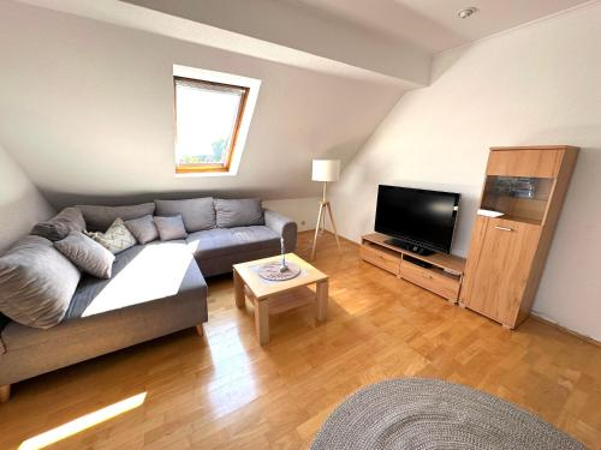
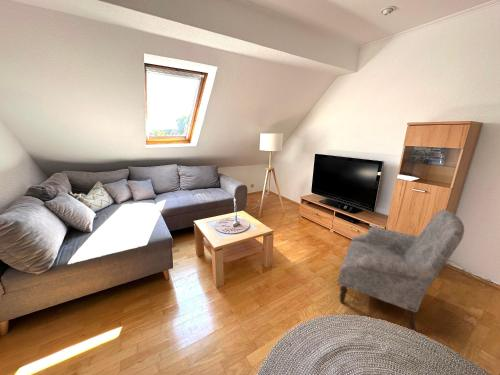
+ armchair (391, 253)
